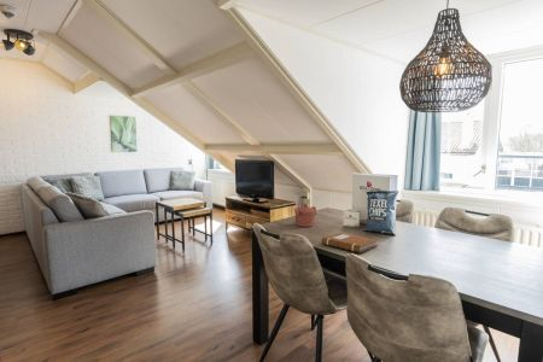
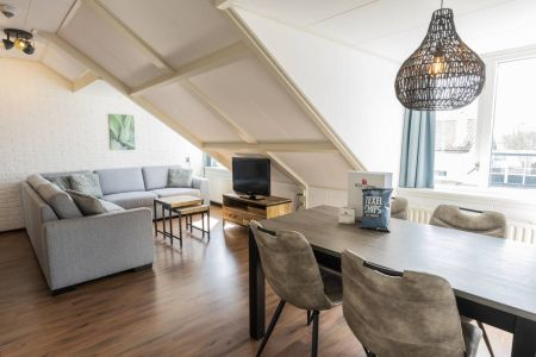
- teapot (304, 214)
- notebook (348, 241)
